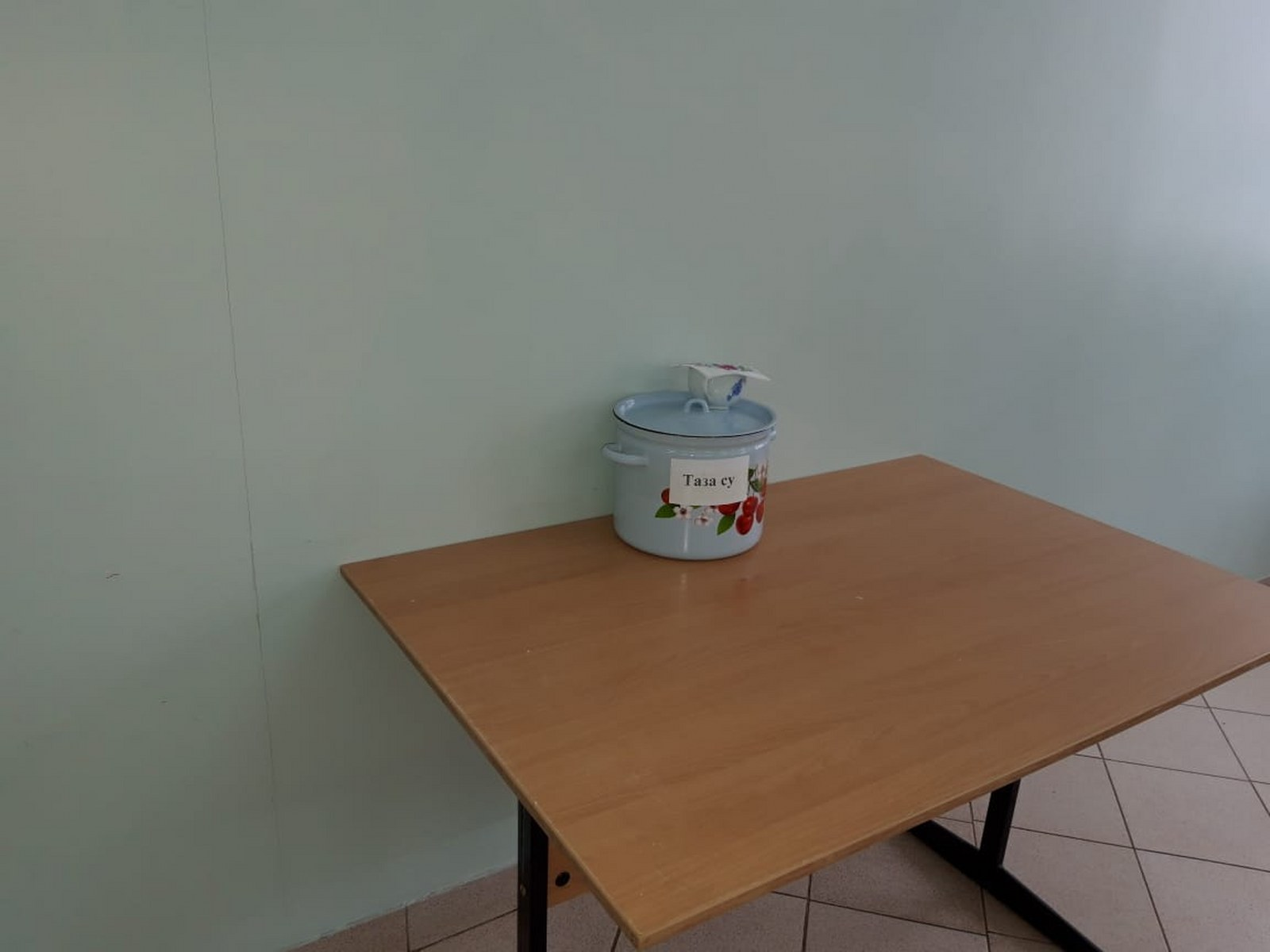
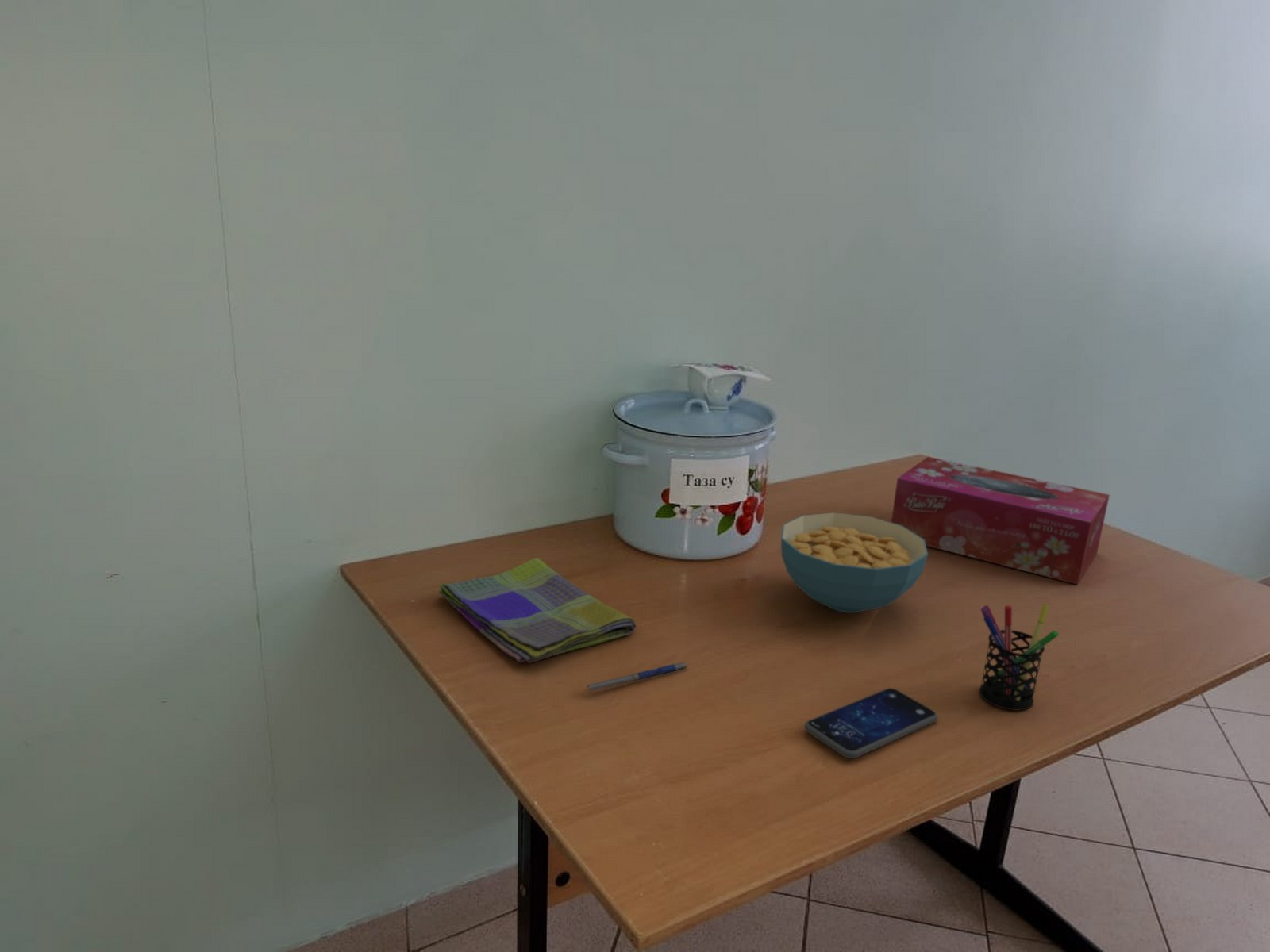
+ pen holder (1018, 653)
+ cereal bowl (849, 571)
+ smartphone (872, 721)
+ tissue box (997, 516)
+ pen (636, 675)
+ dish towel (535, 606)
